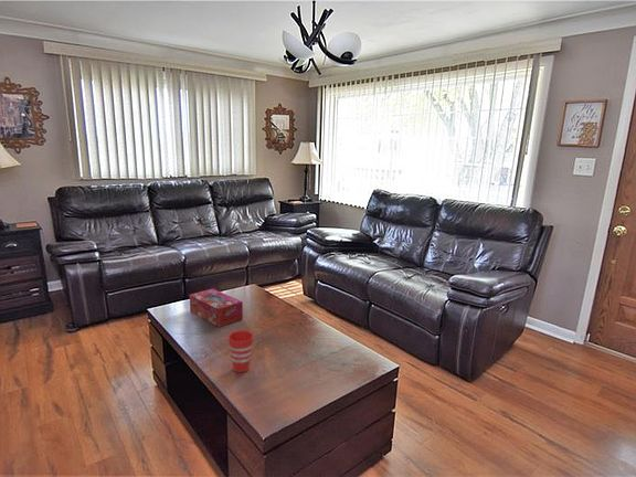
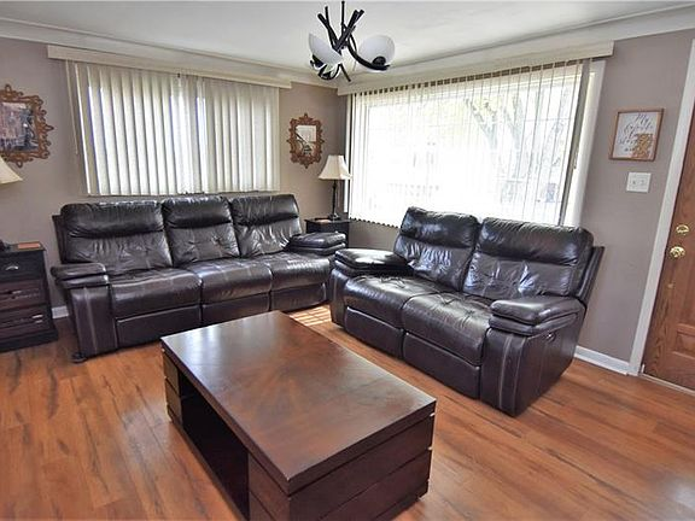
- cup (241, 352)
- tissue box (215, 306)
